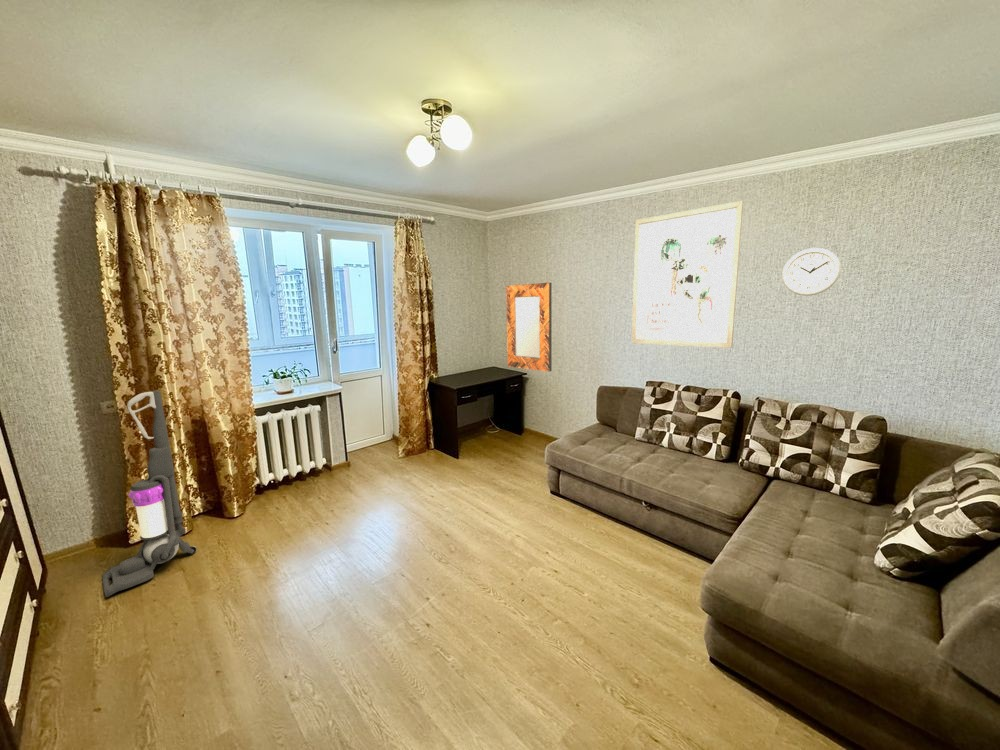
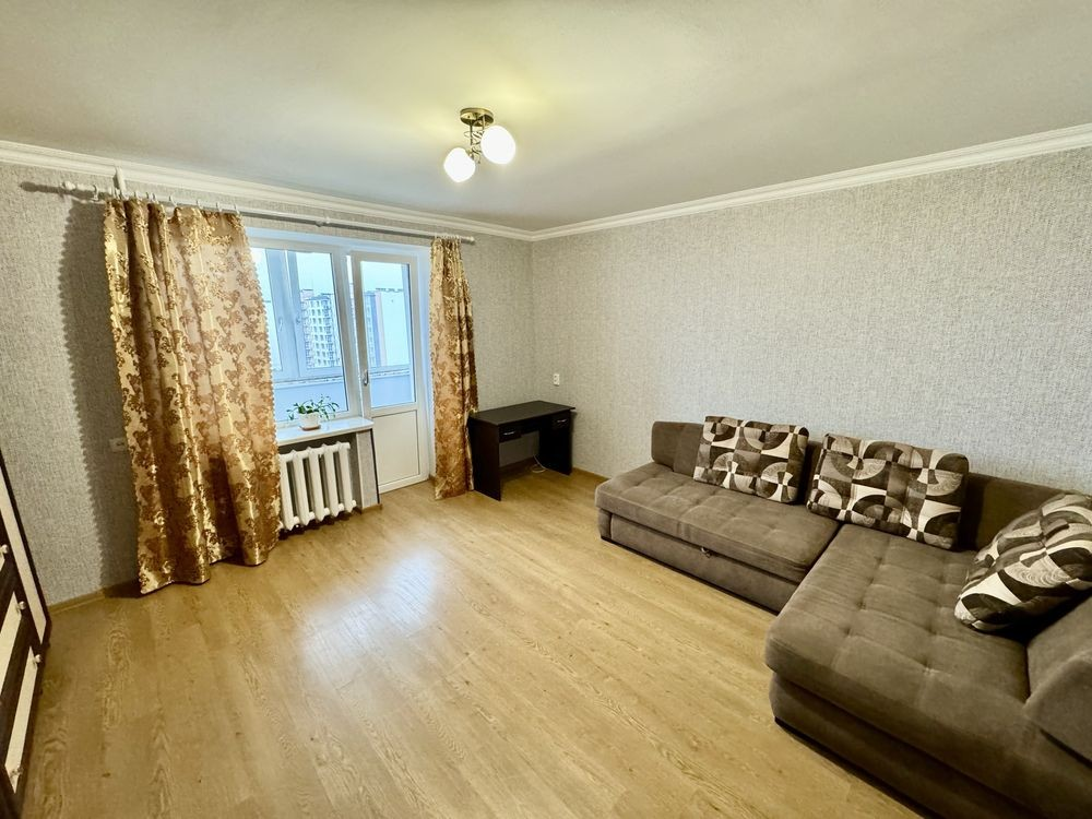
- vacuum cleaner (137, 485)
- home mirror (528, 327)
- wall art (681, 280)
- wall clock (810, 272)
